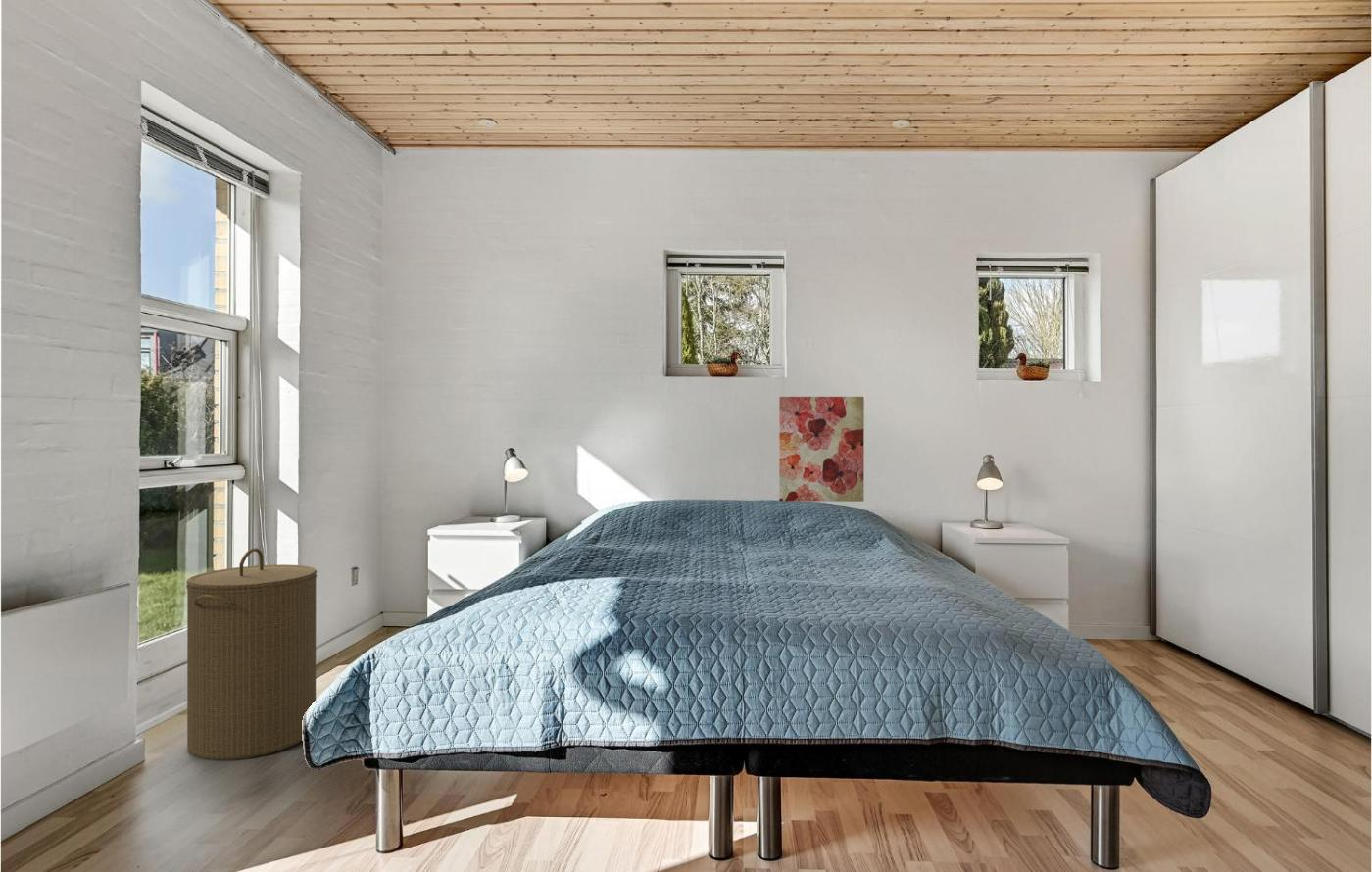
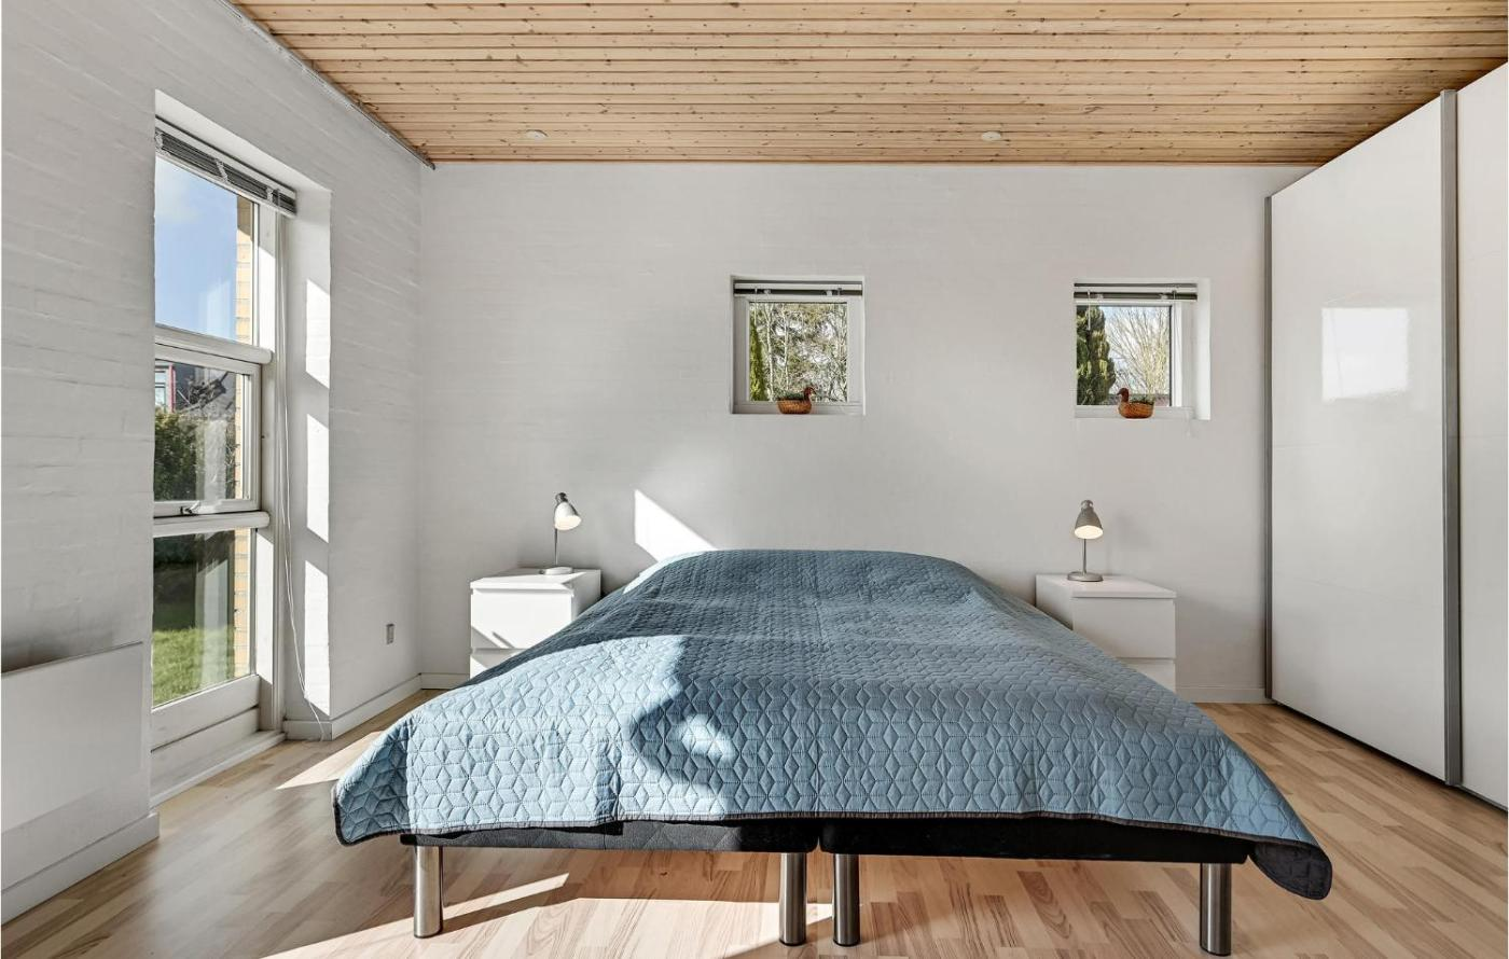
- wall art (821, 449)
- laundry hamper (254, 642)
